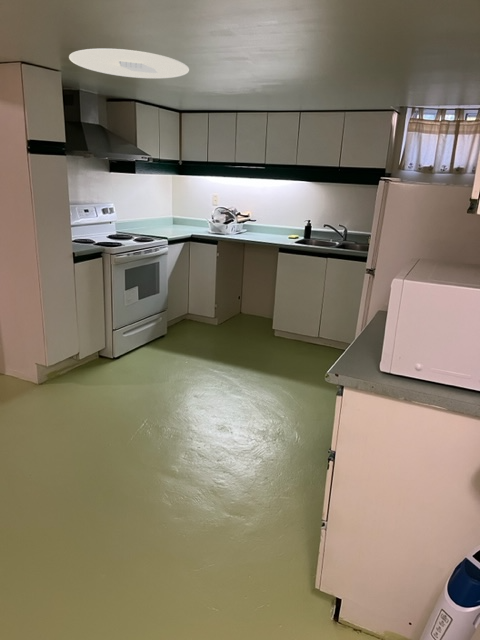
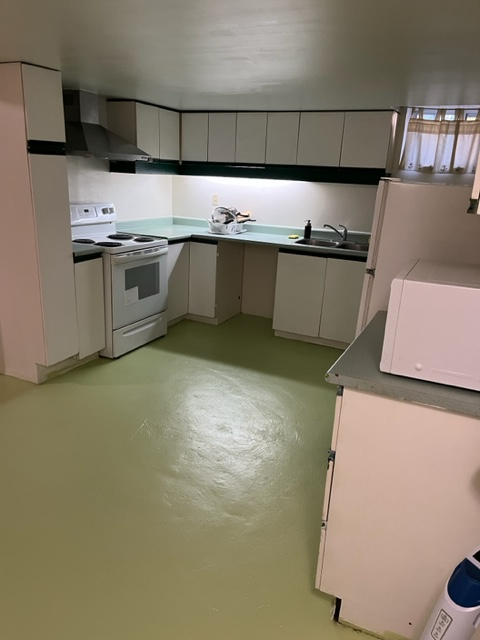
- ceiling light (130, 58)
